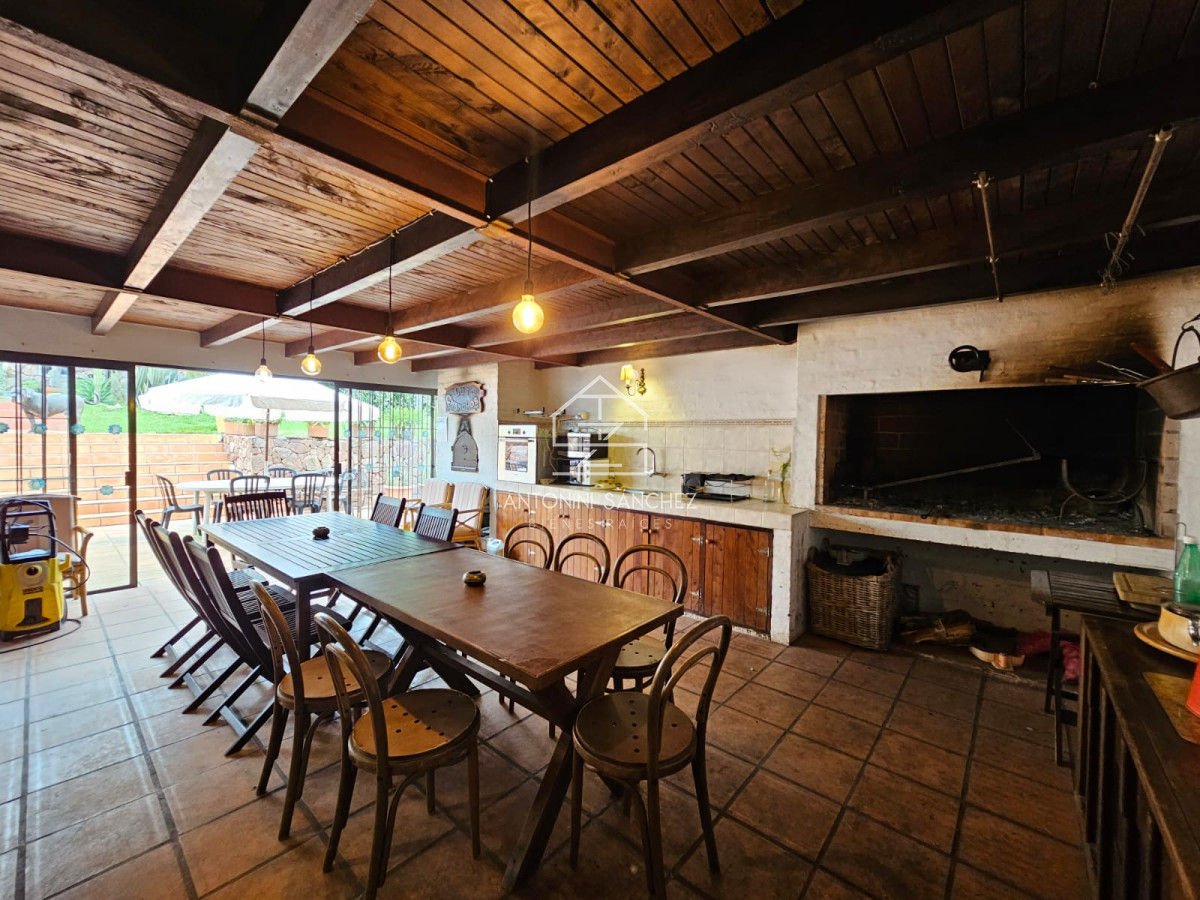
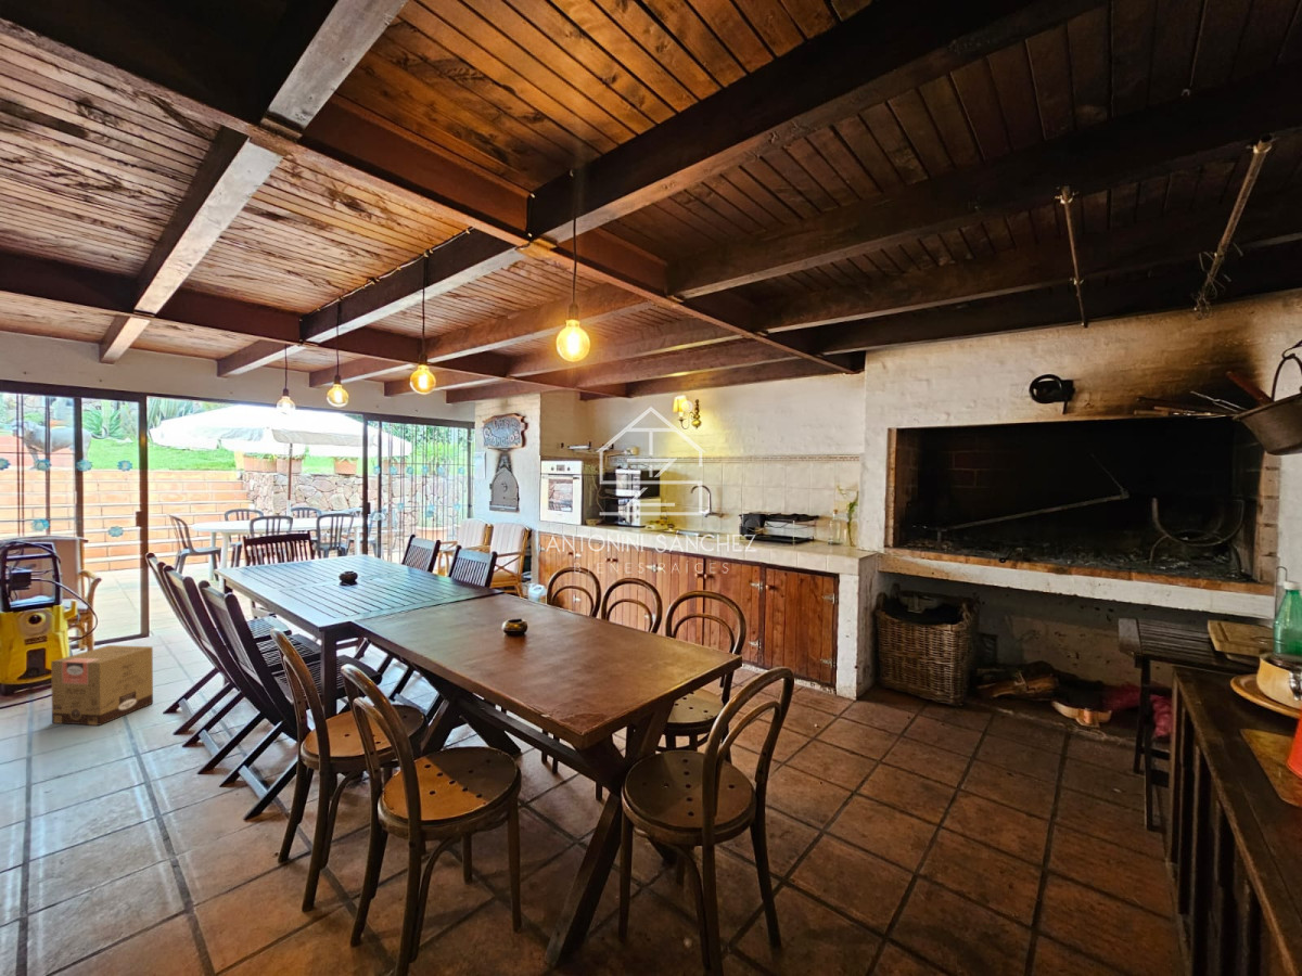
+ cardboard box (104, 683)
